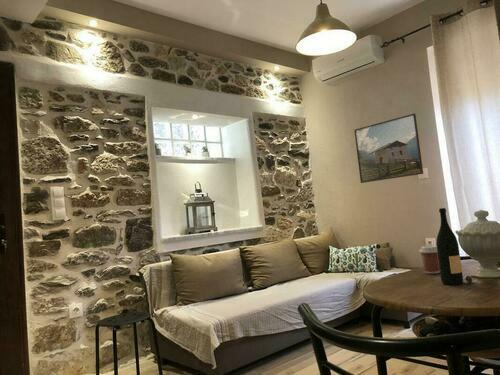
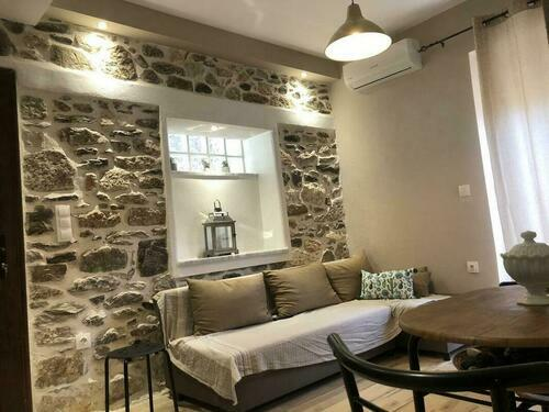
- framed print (386, 150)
- wine bottle (450, 244)
- coffee cup (430, 259)
